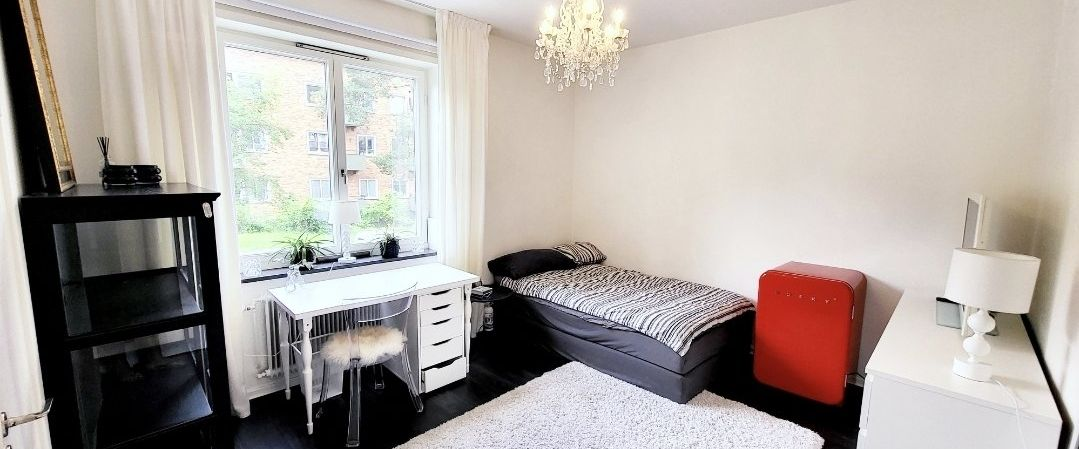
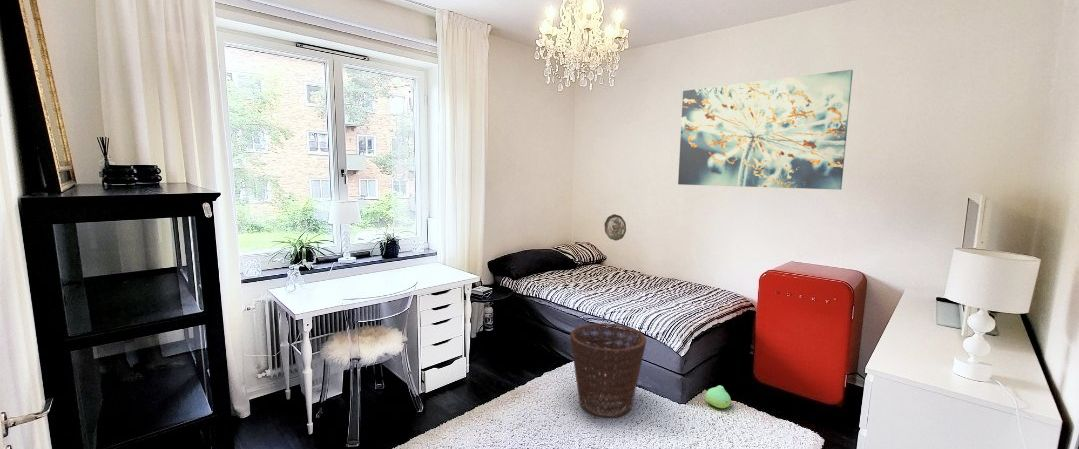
+ wall art (753, 135)
+ basket (606, 370)
+ decorative plate (615, 227)
+ plush toy (718, 395)
